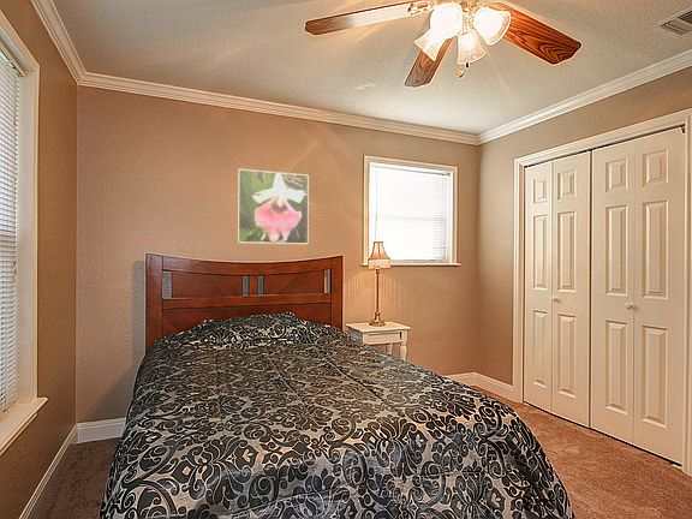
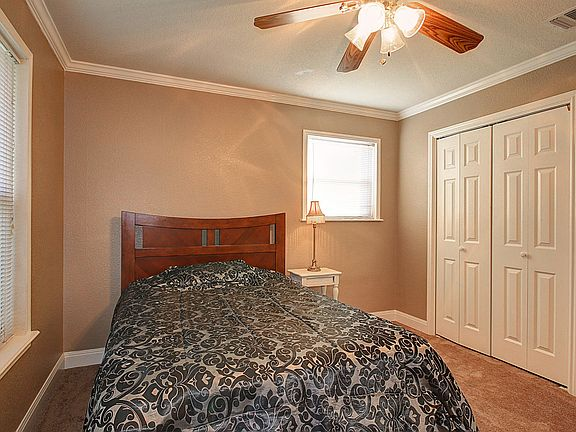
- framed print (274, 208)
